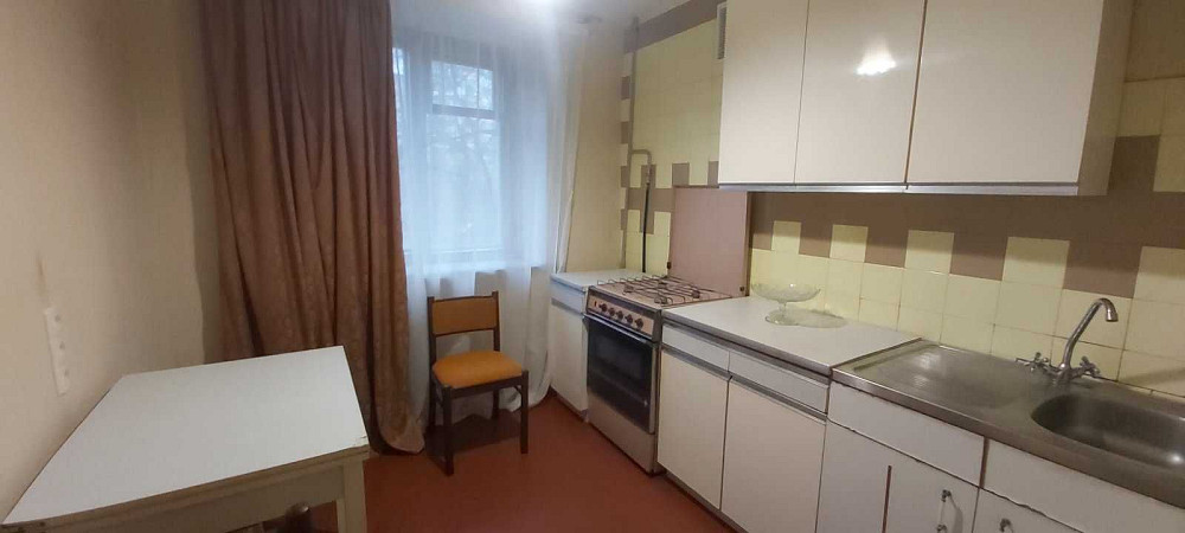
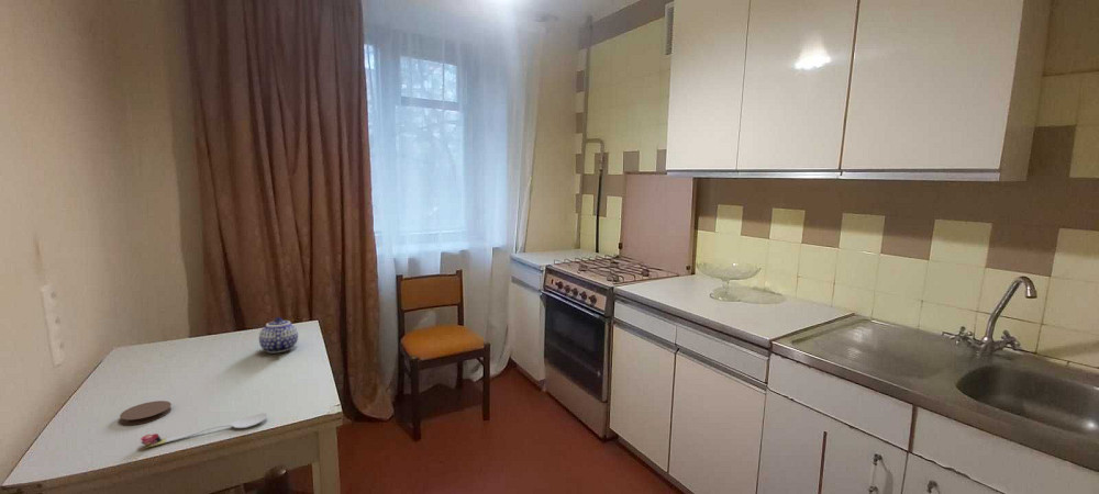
+ teapot (278, 333)
+ spoon (208, 428)
+ coaster (146, 412)
